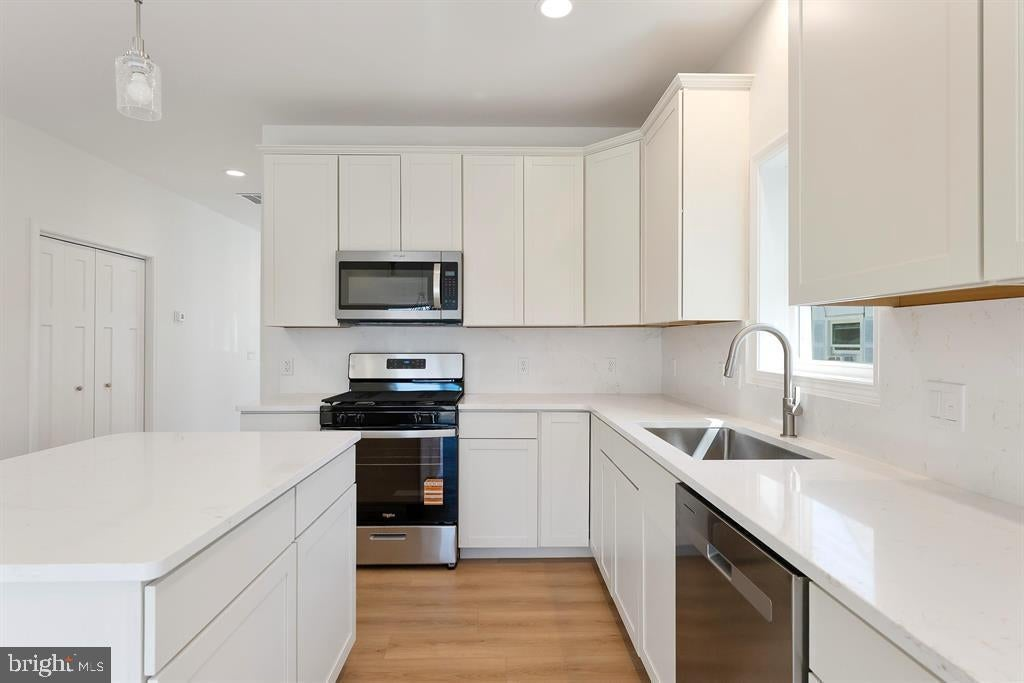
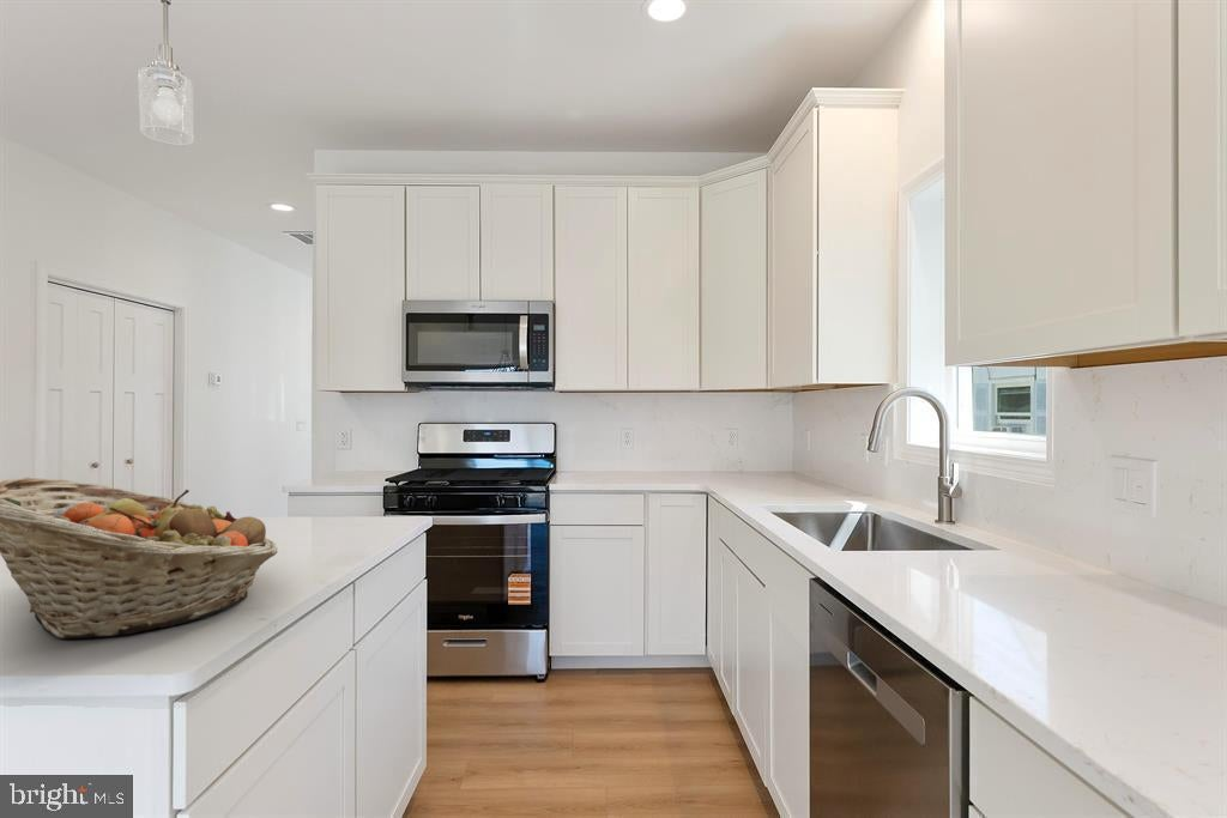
+ fruit basket (137, 540)
